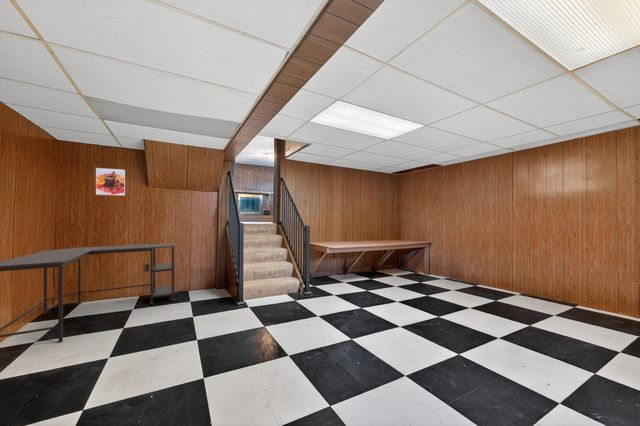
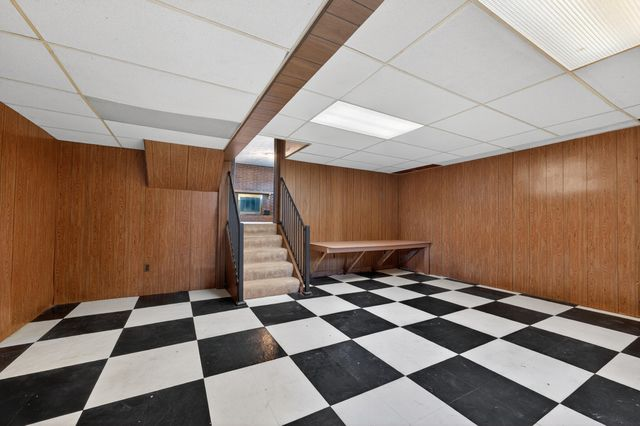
- desk (110, 288)
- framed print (110, 182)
